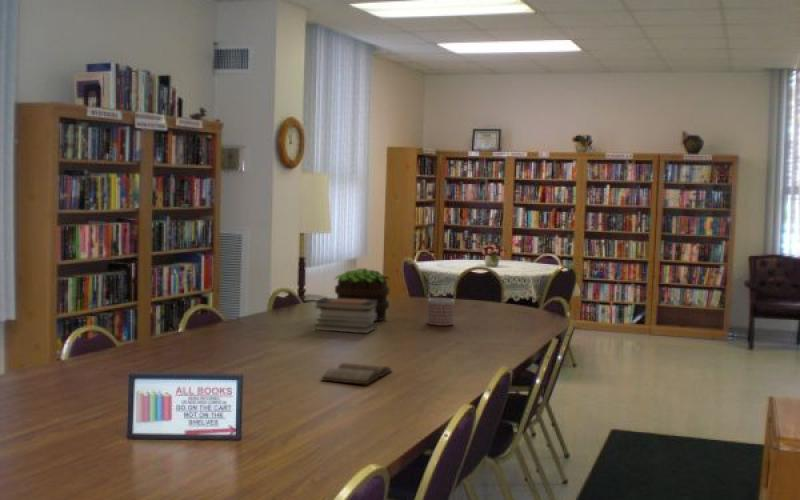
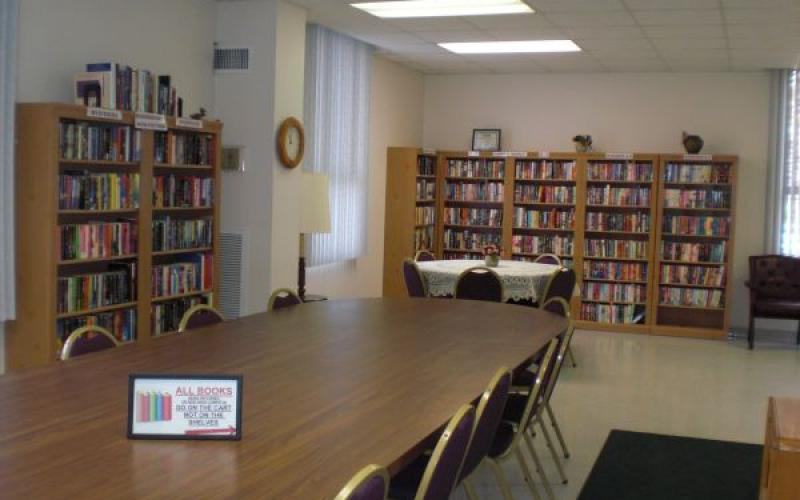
- potted plant (362, 293)
- book (357, 371)
- planter (440, 311)
- book stack (346, 315)
